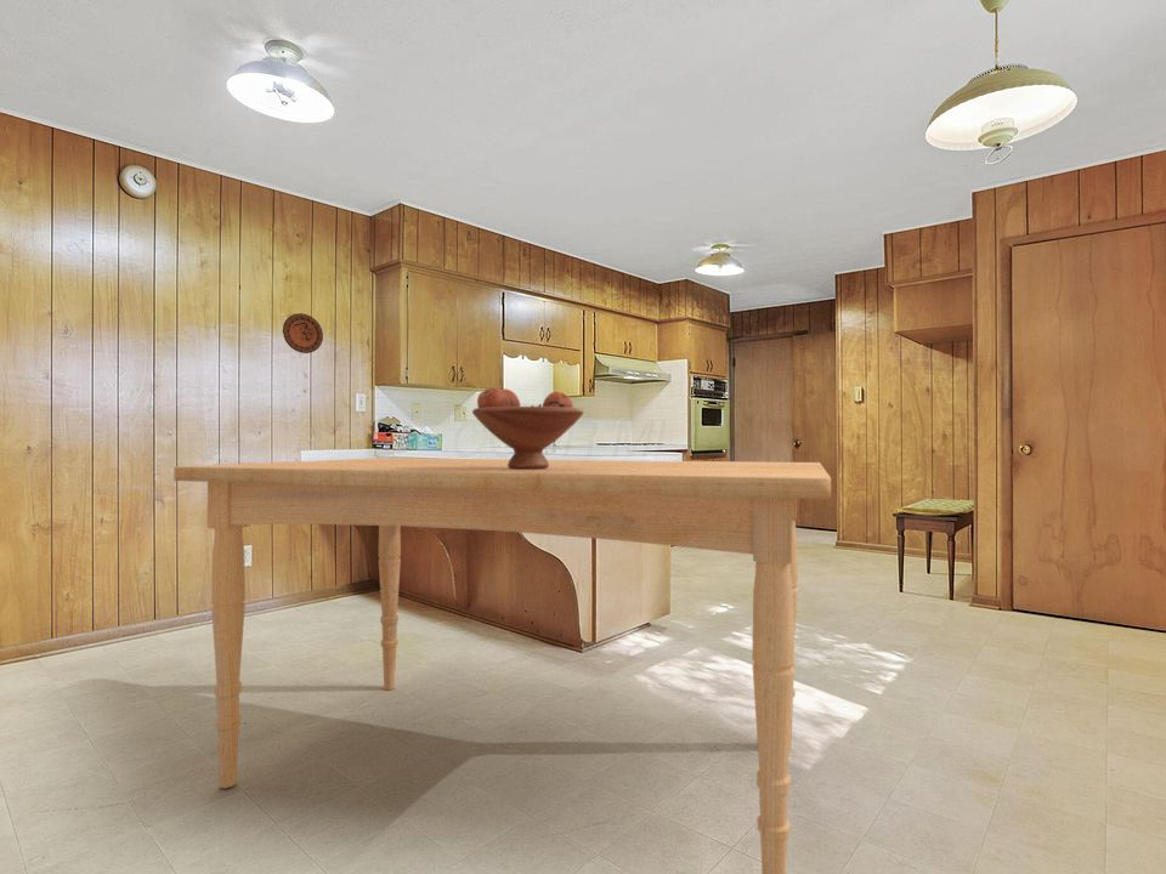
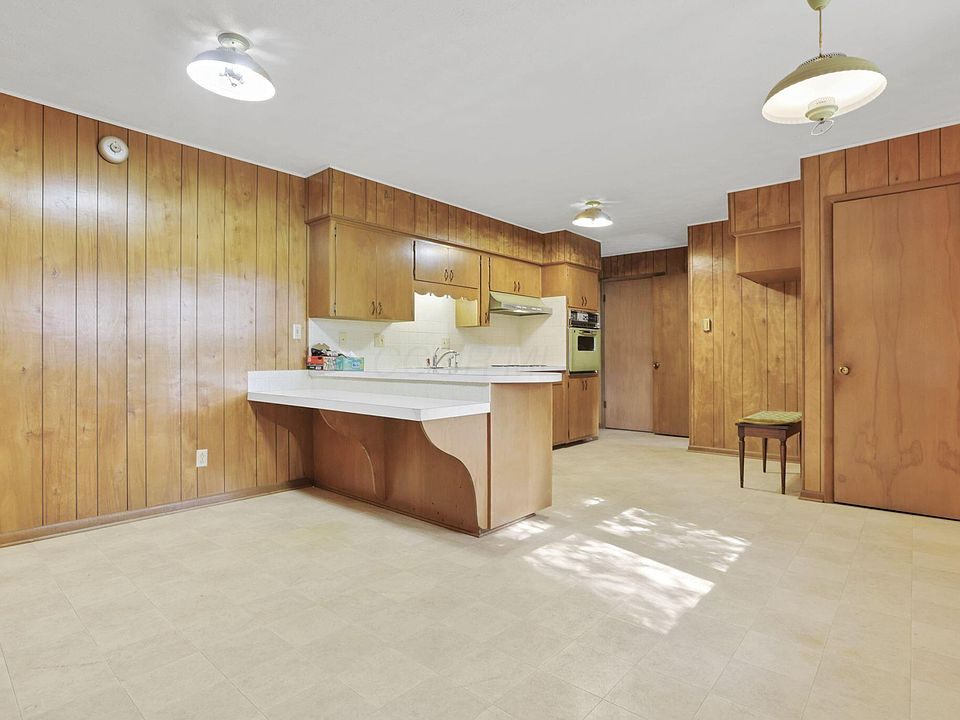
- fruit bowl (528, 426)
- decorative plate (302, 333)
- dining table (534, 533)
